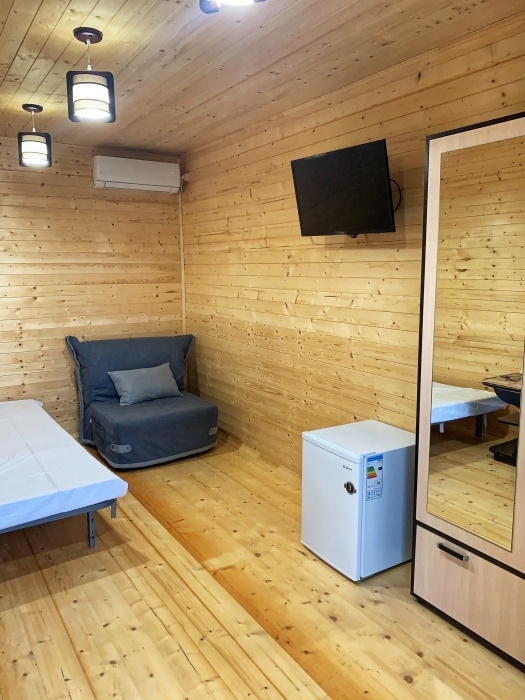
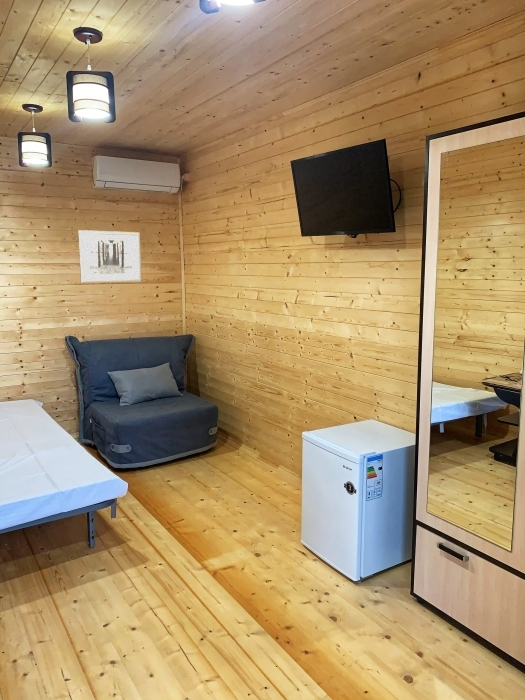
+ wall art (111, 257)
